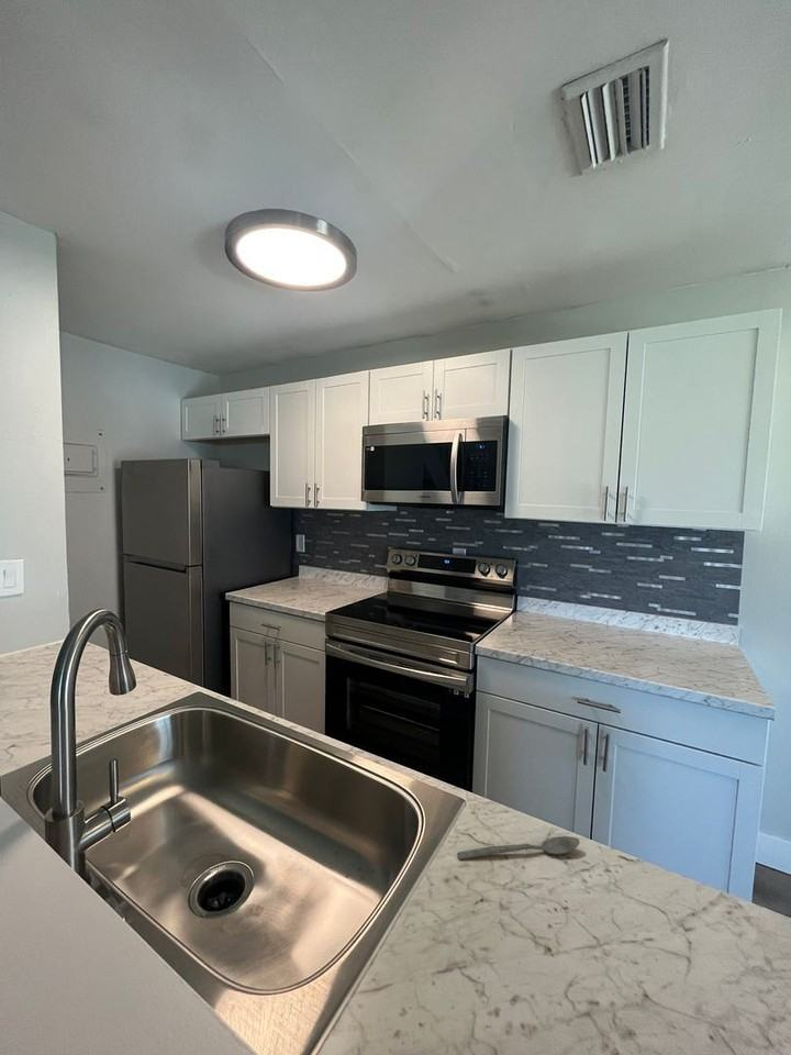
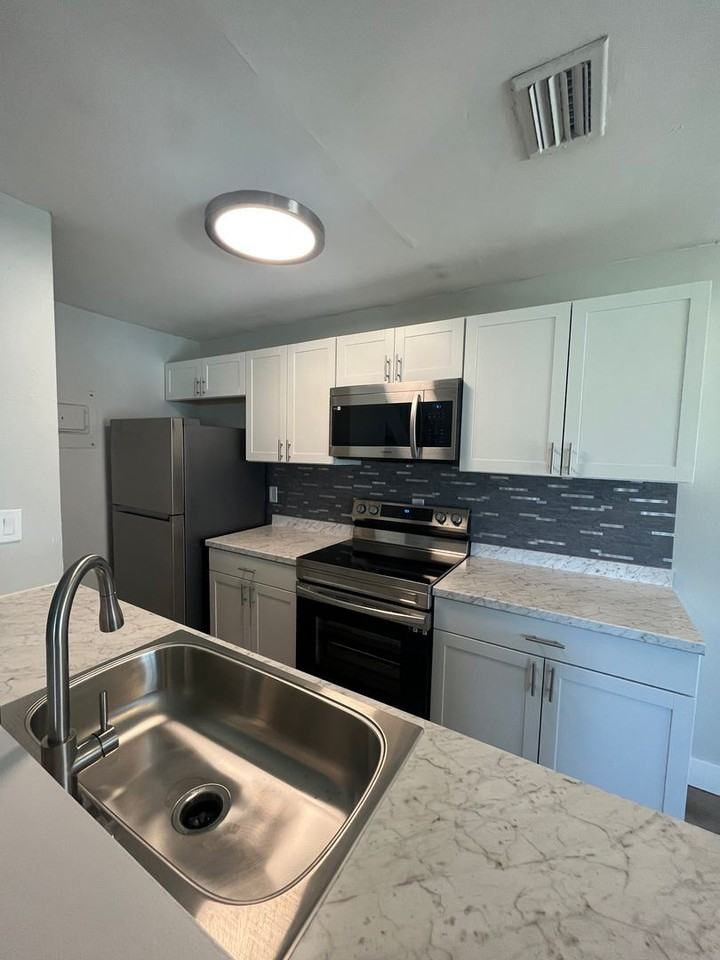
- spoon (519, 847)
